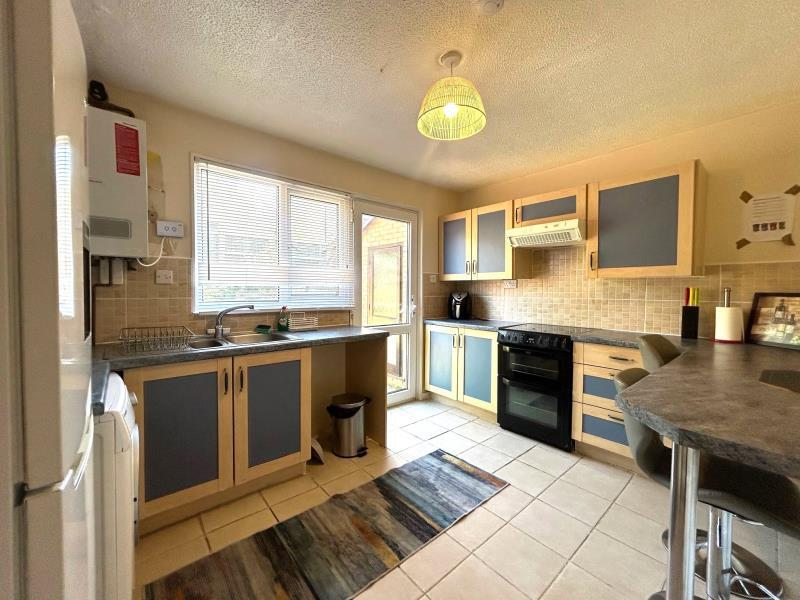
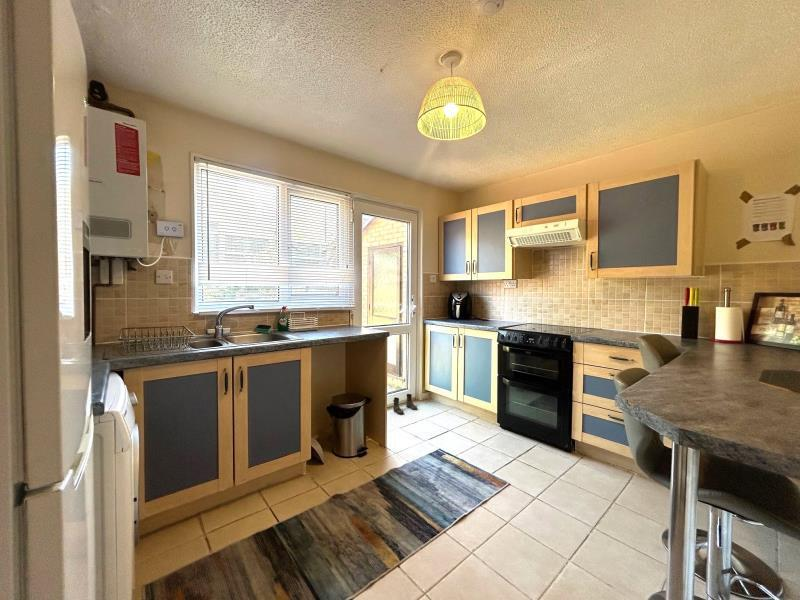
+ boots (406, 403)
